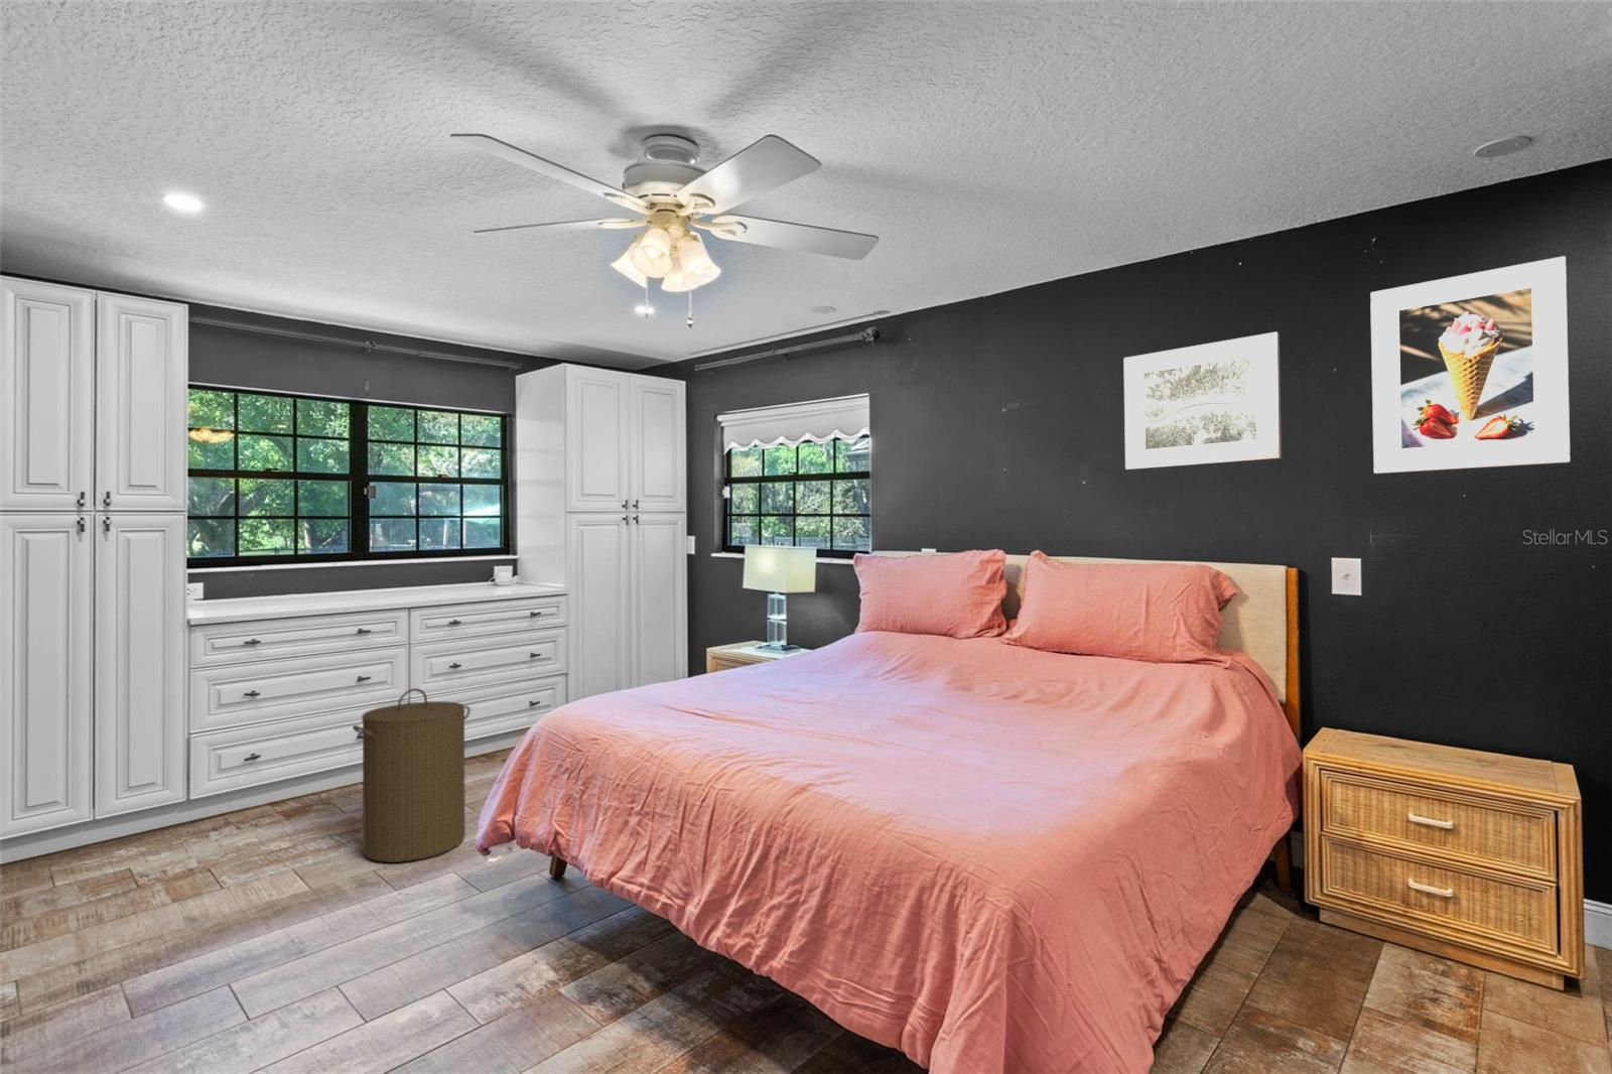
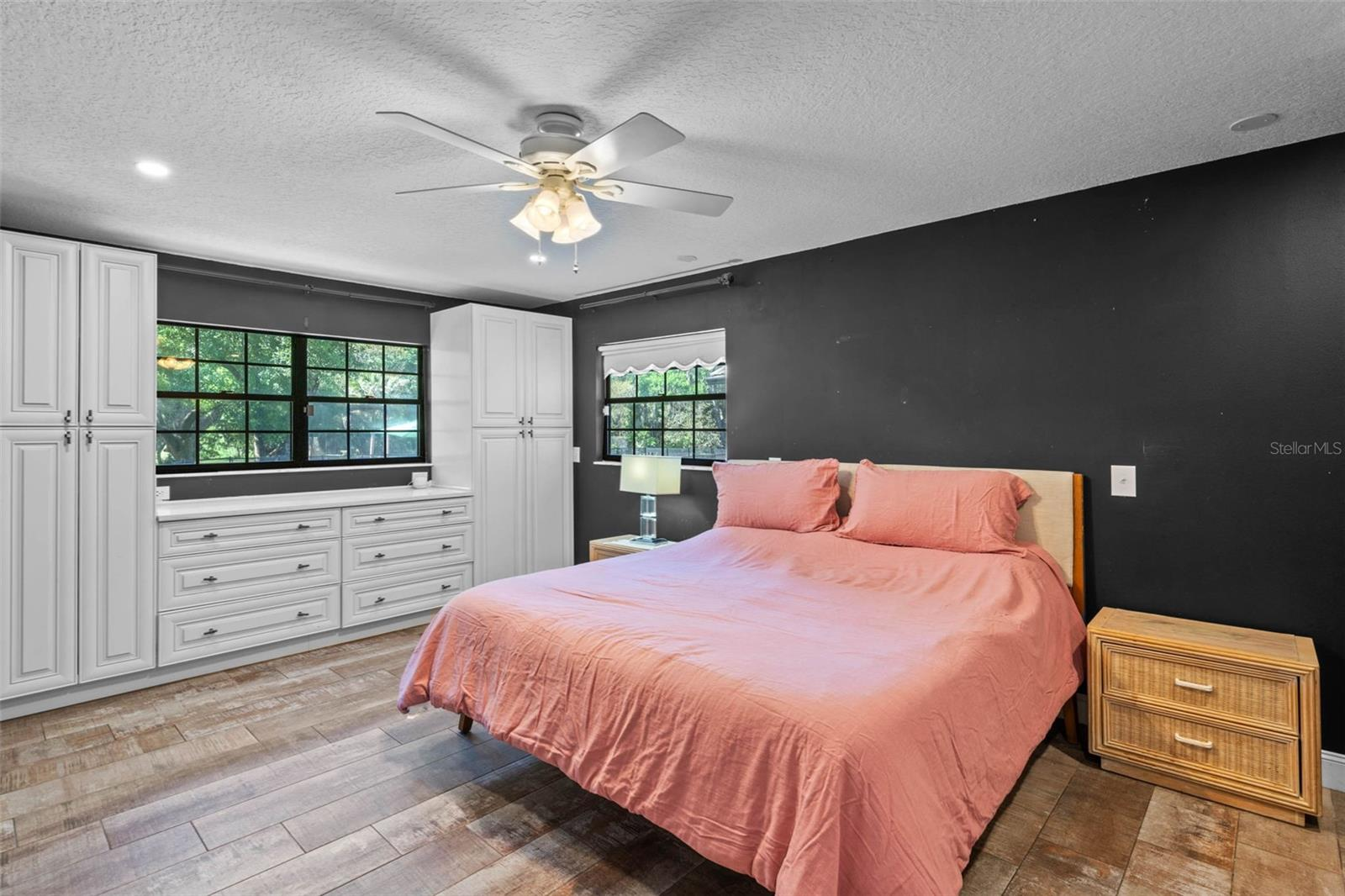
- laundry hamper (415, 766)
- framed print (1463, 372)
- wall art (1199, 405)
